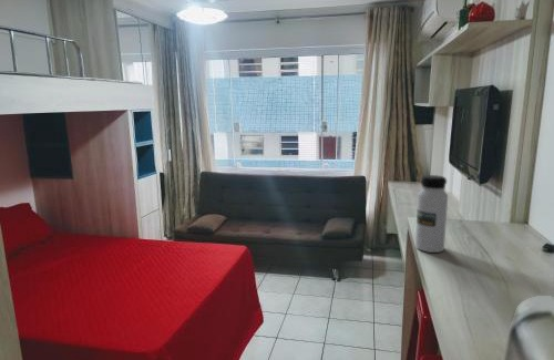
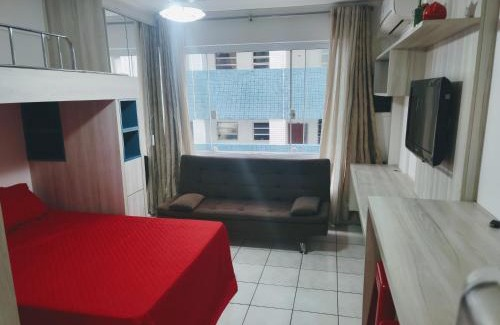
- water bottle (431, 213)
